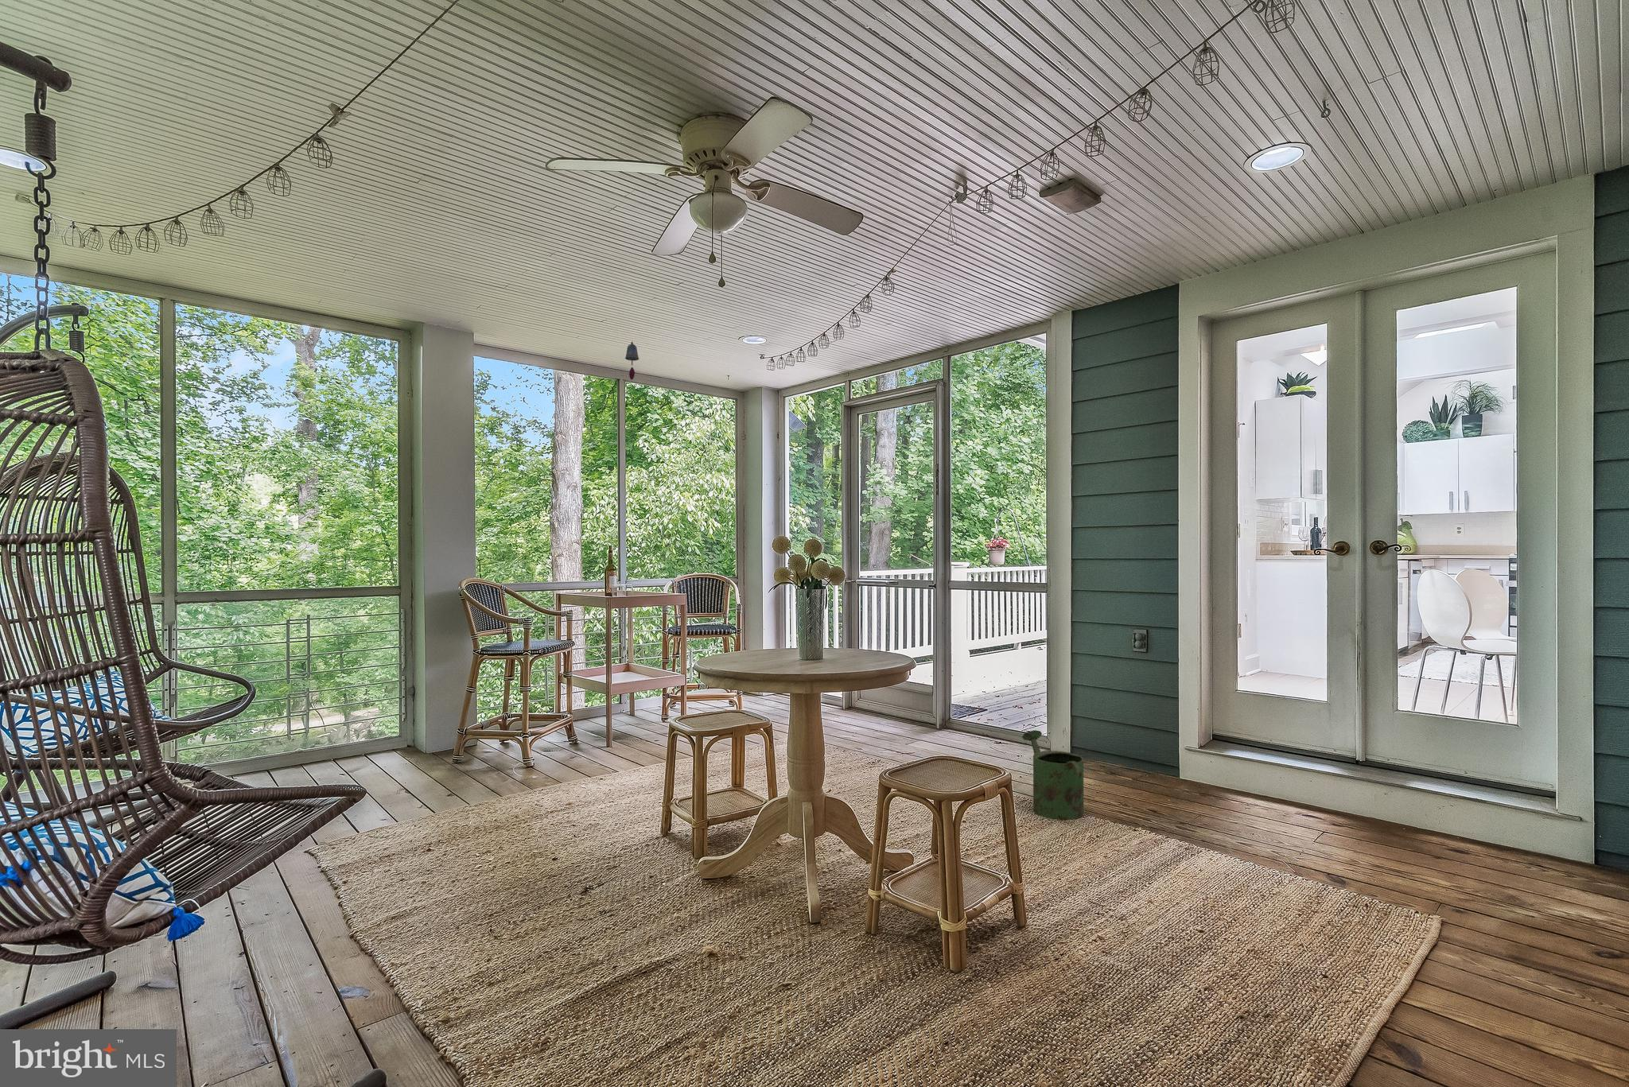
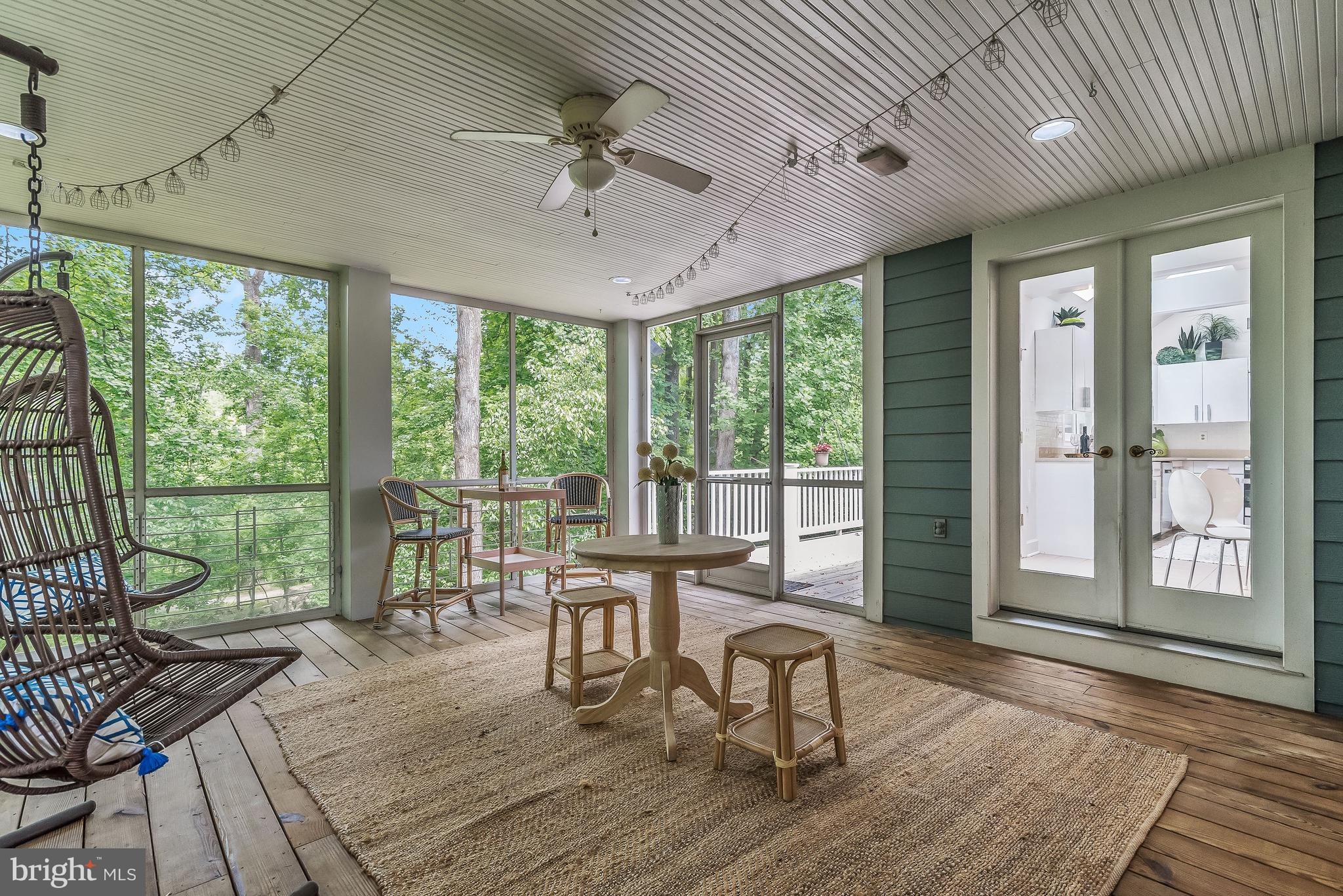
- watering can (1053, 774)
- wind chime (632, 352)
